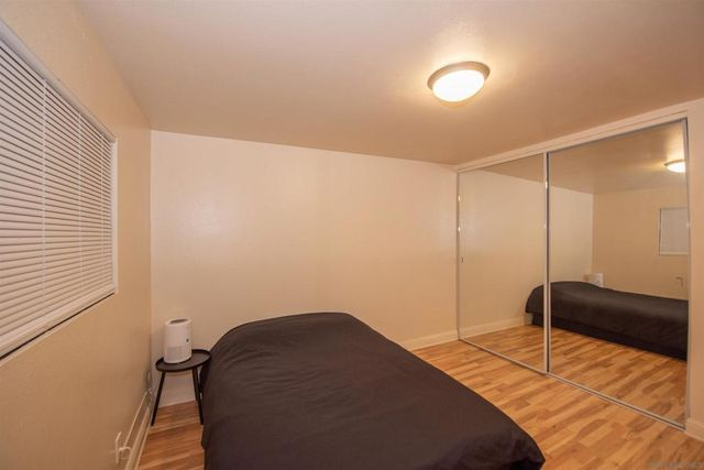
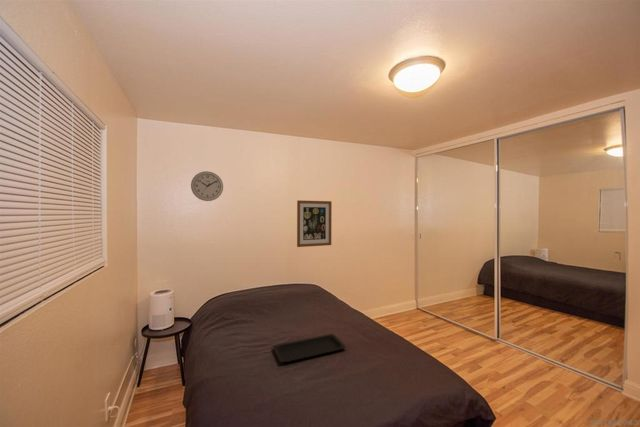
+ wall art (314, 223)
+ serving tray (309, 348)
+ wall clock (207, 186)
